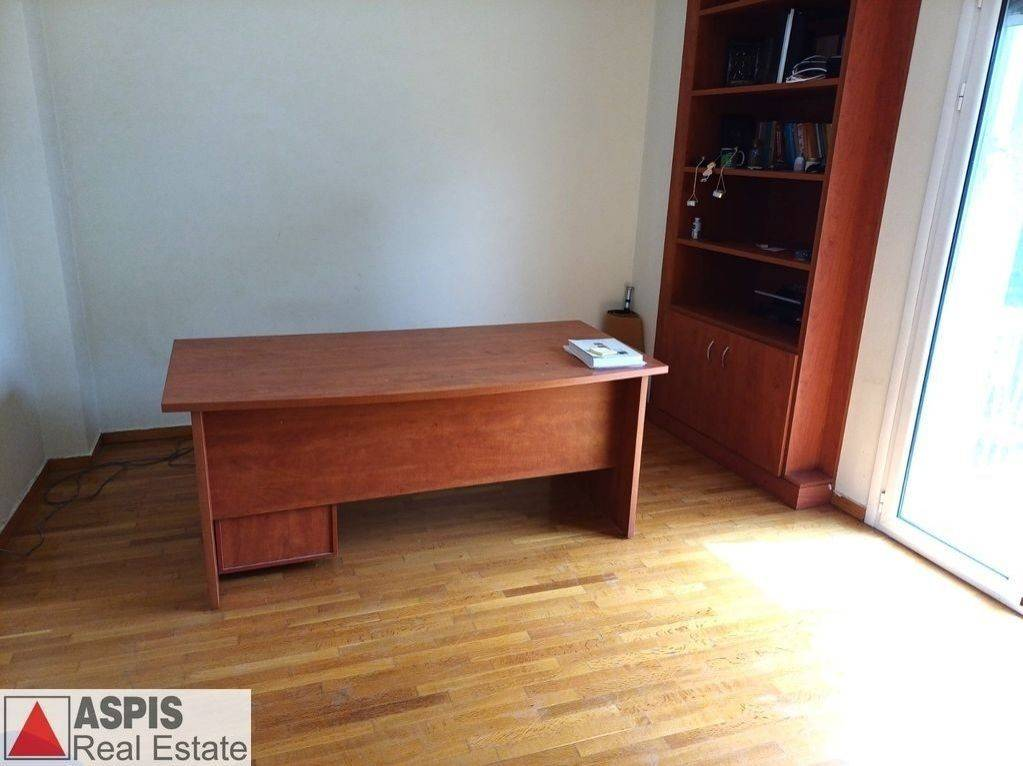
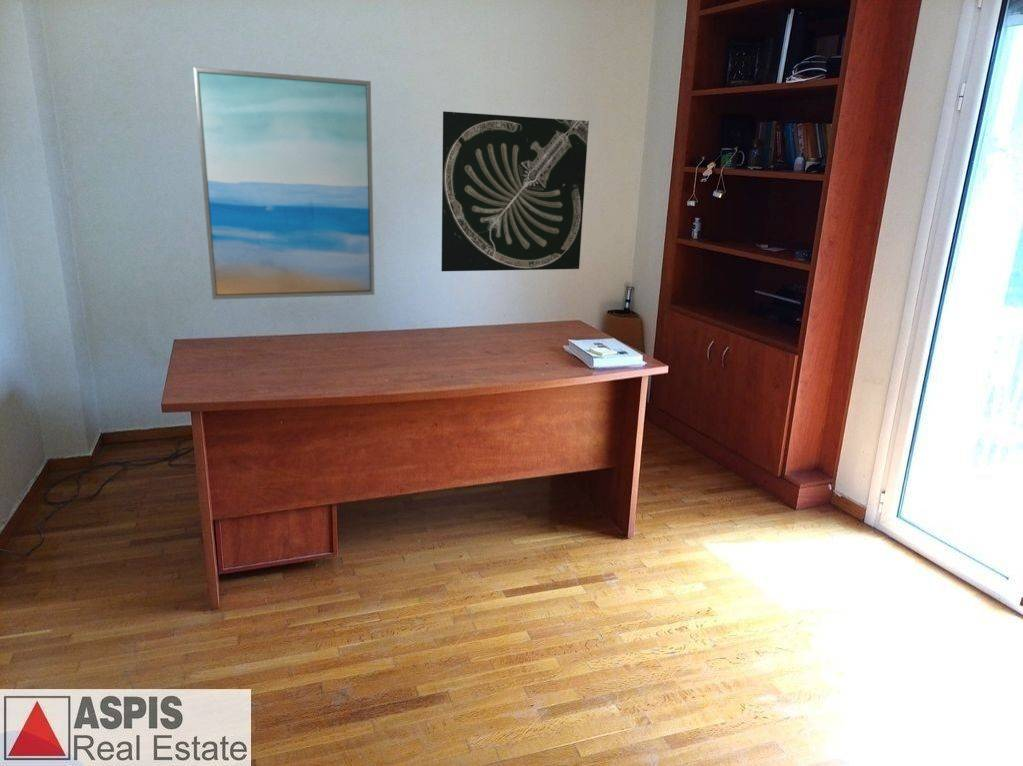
+ map (517, 195)
+ wall art (291, 190)
